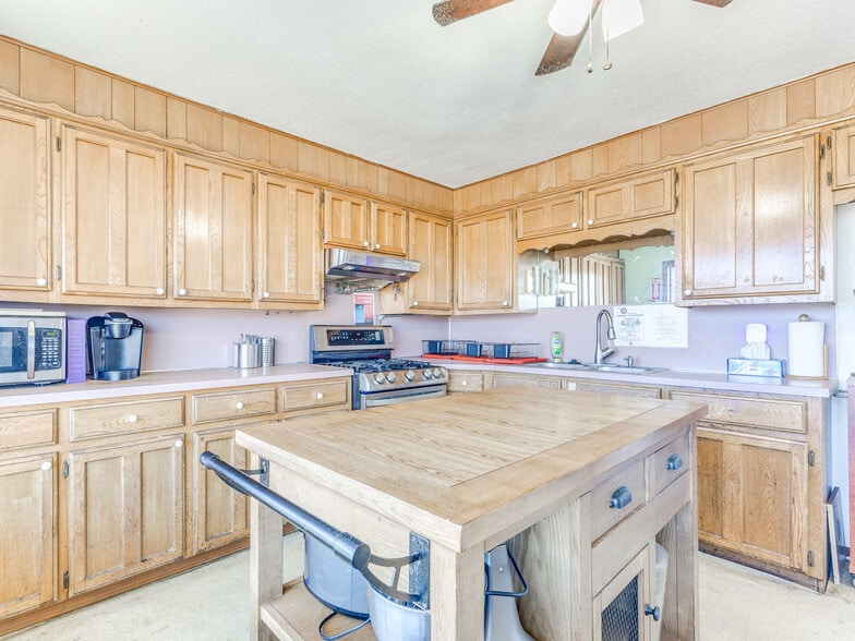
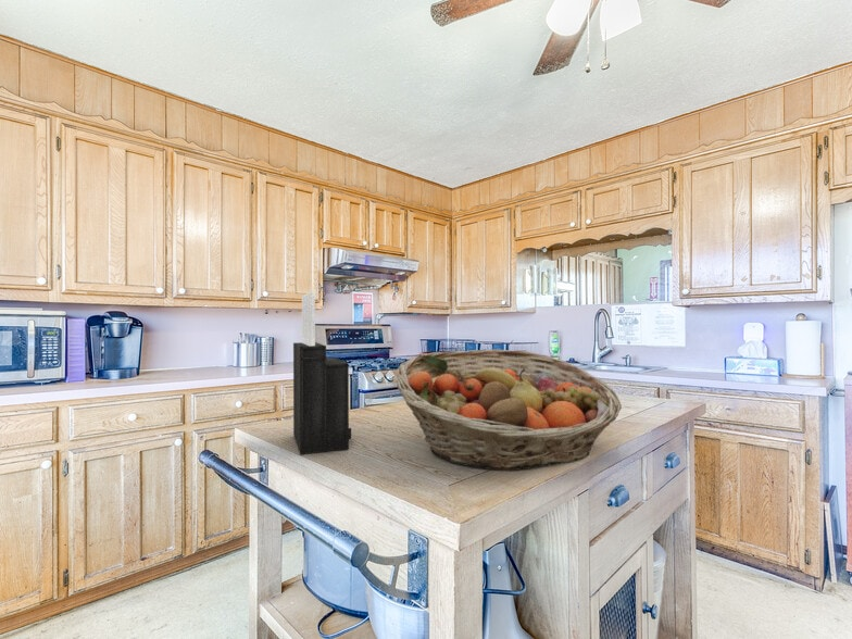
+ knife block (324, 367)
+ fruit basket (505, 400)
